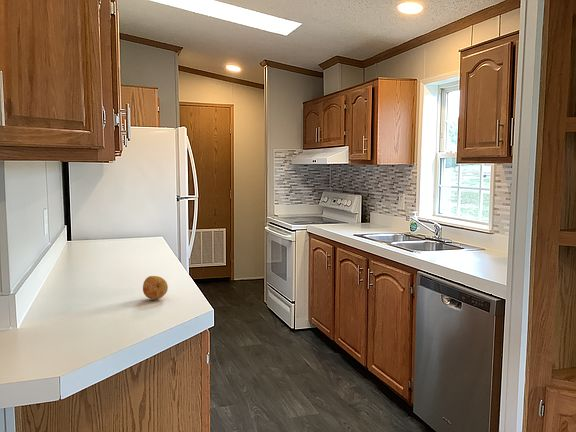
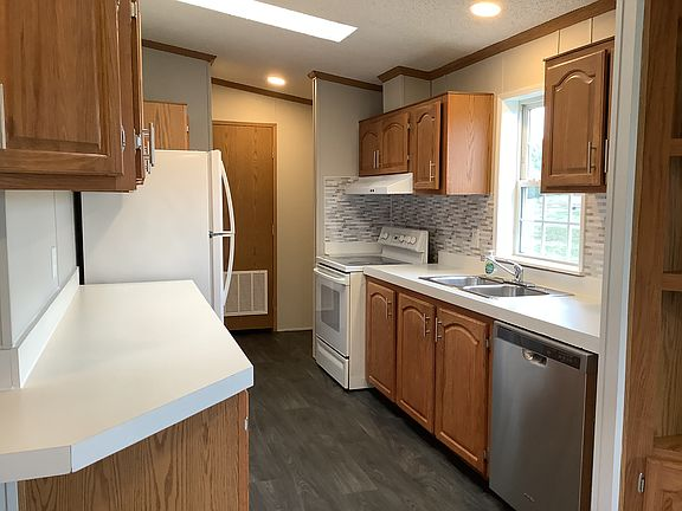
- fruit (155, 287)
